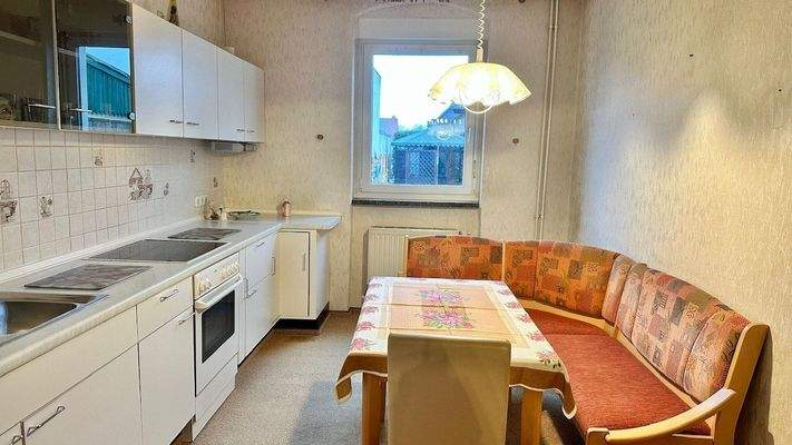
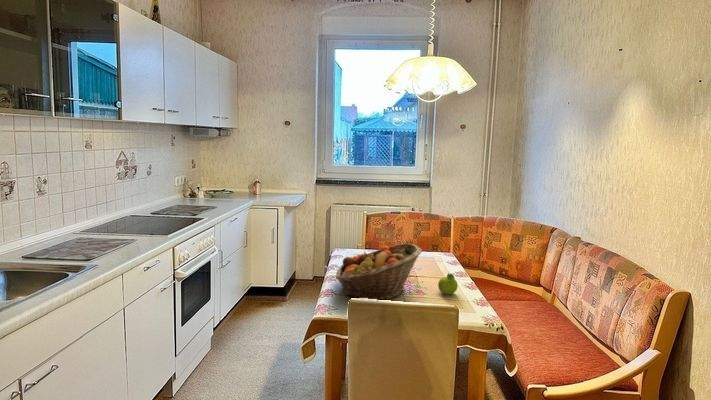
+ fruit (448, 284)
+ fruit basket (378, 268)
